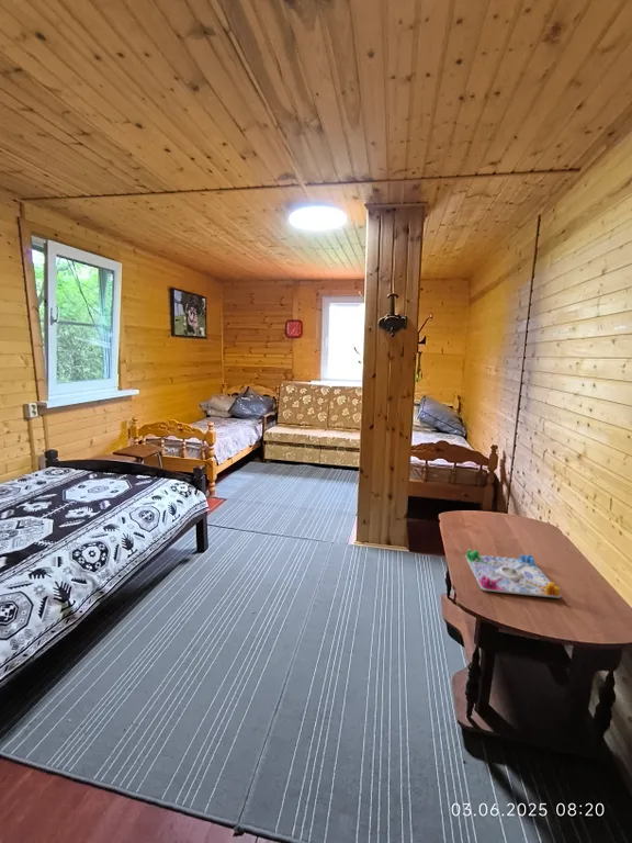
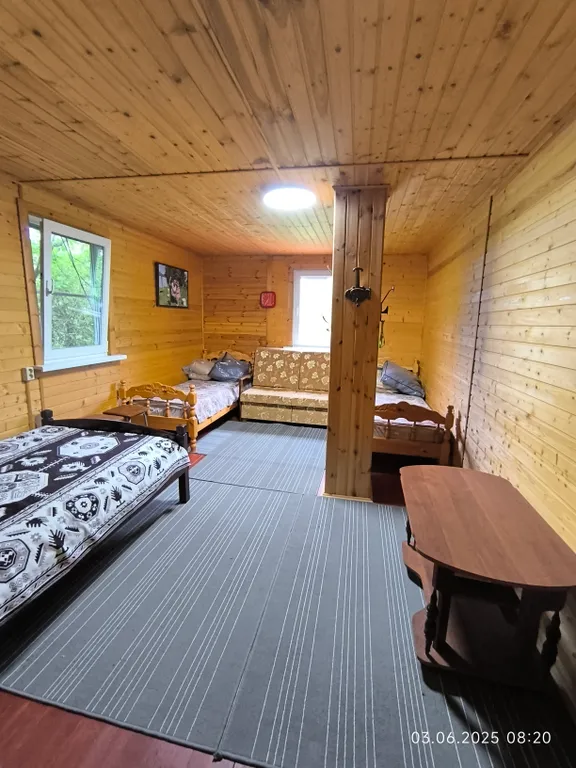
- board game (508, 571)
